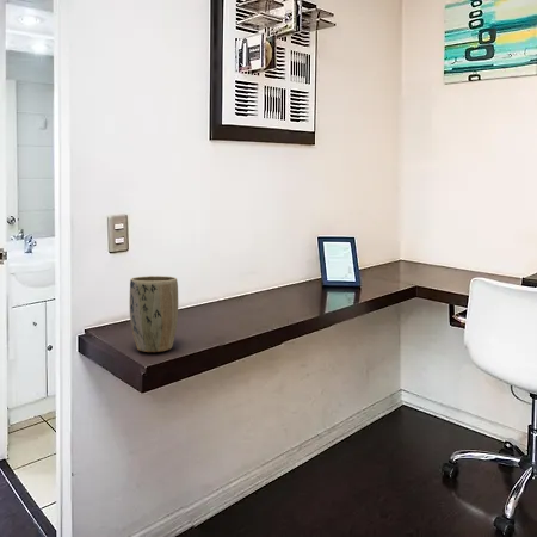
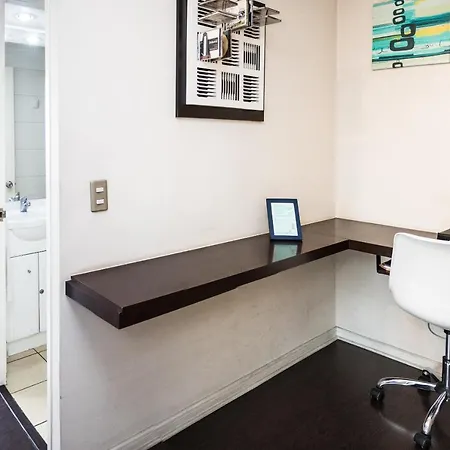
- plant pot (154, 313)
